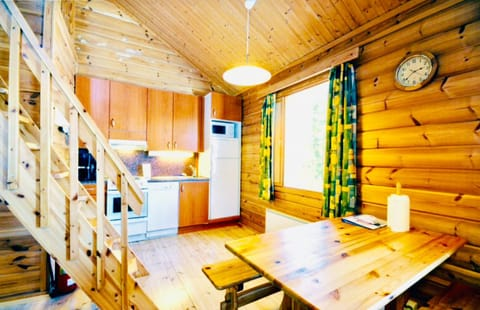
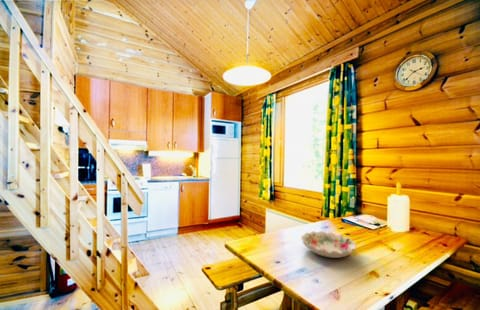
+ decorative bowl (327, 245)
